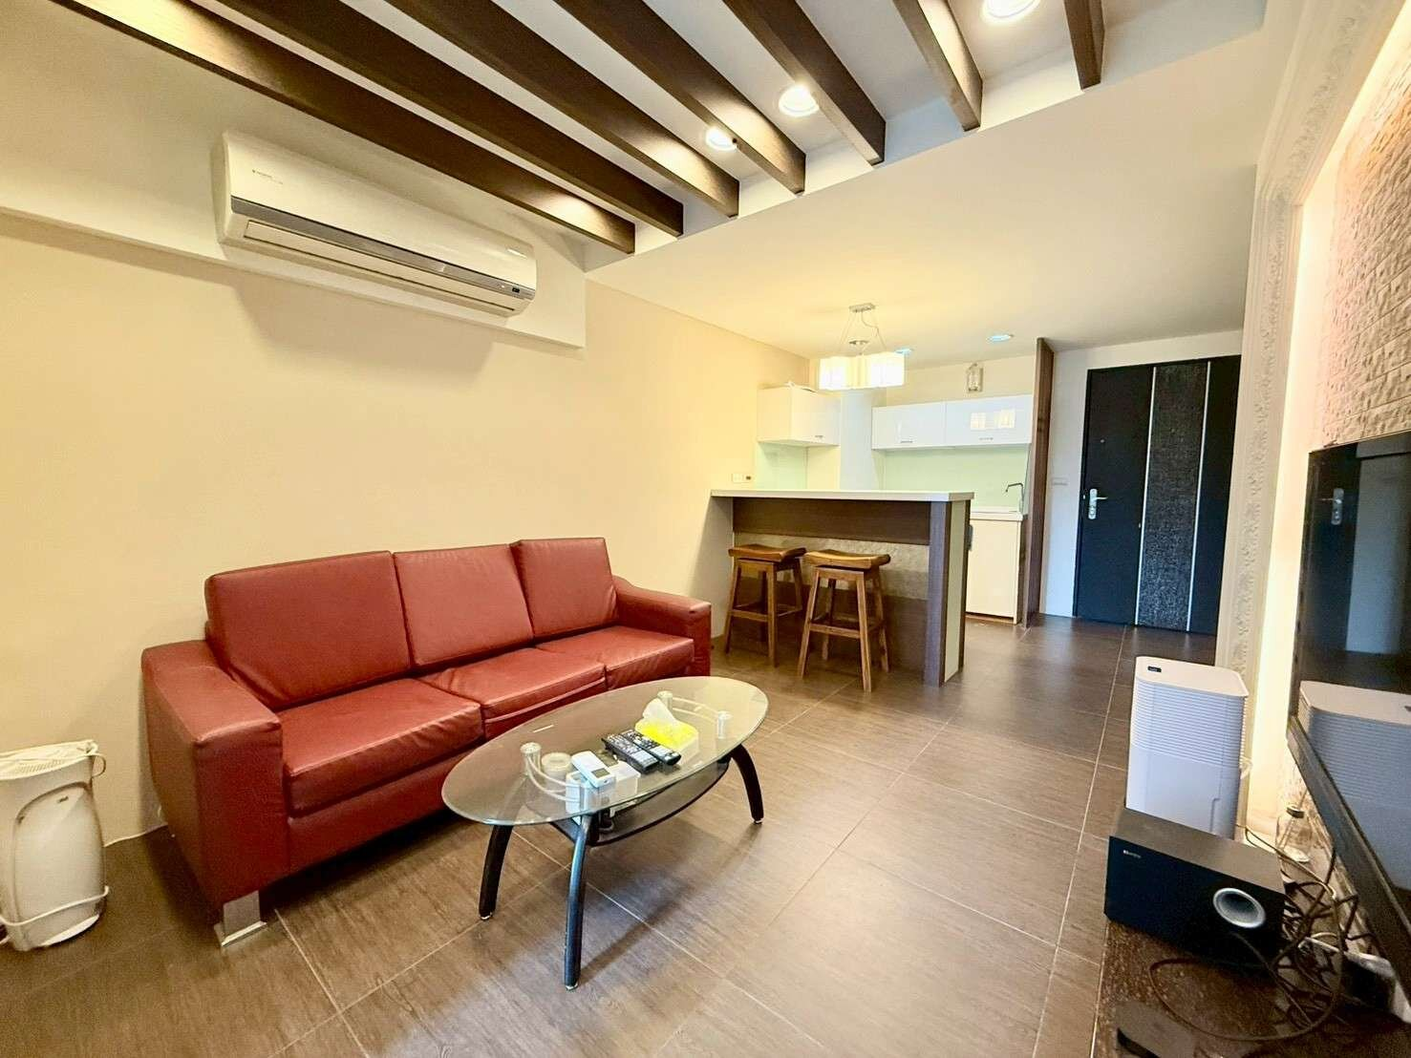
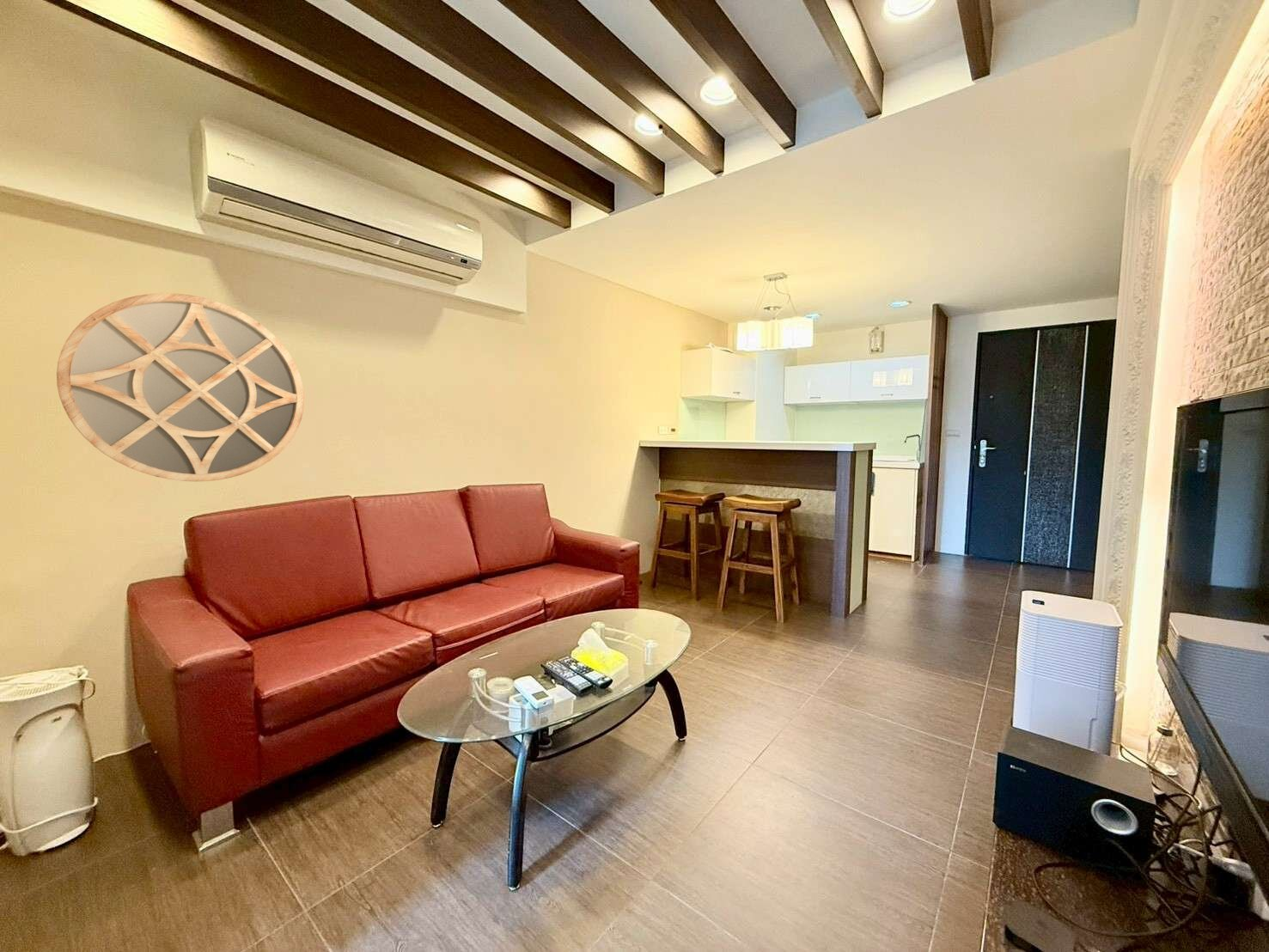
+ home mirror (197, 389)
